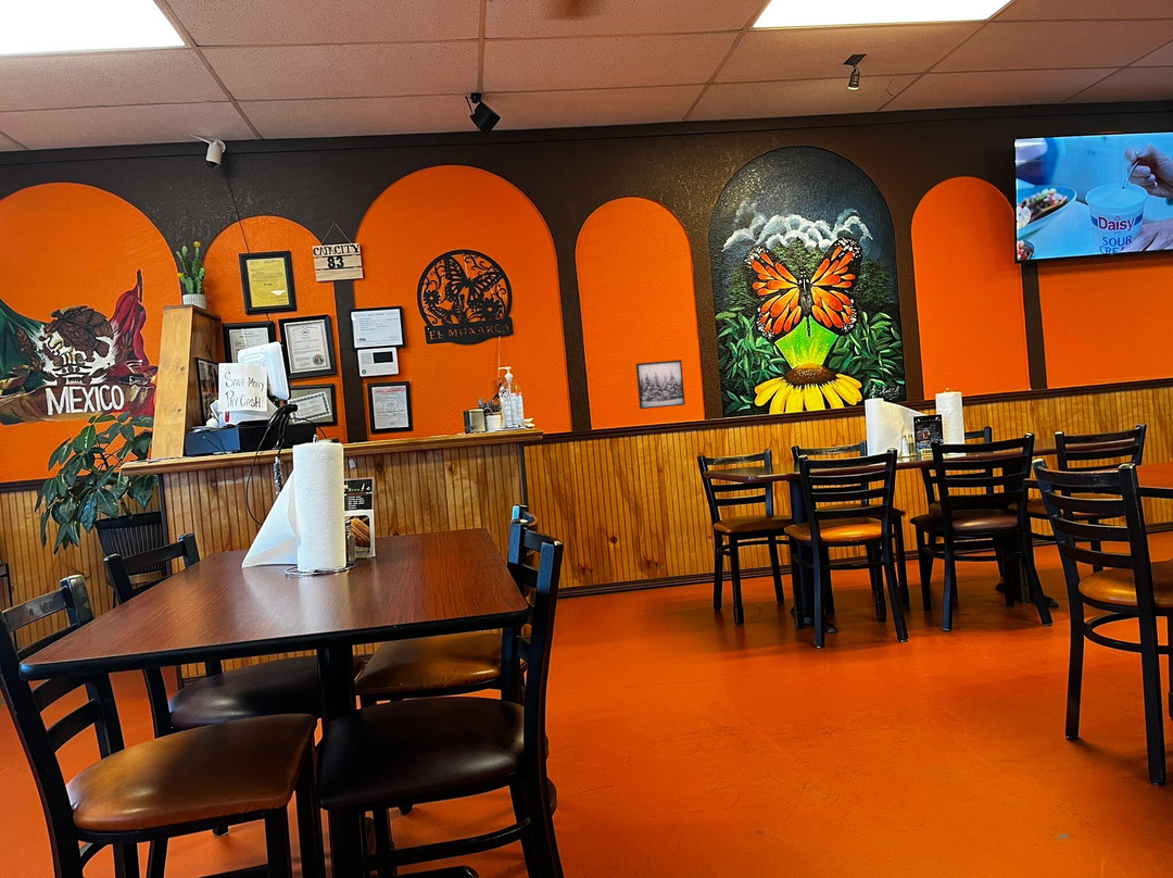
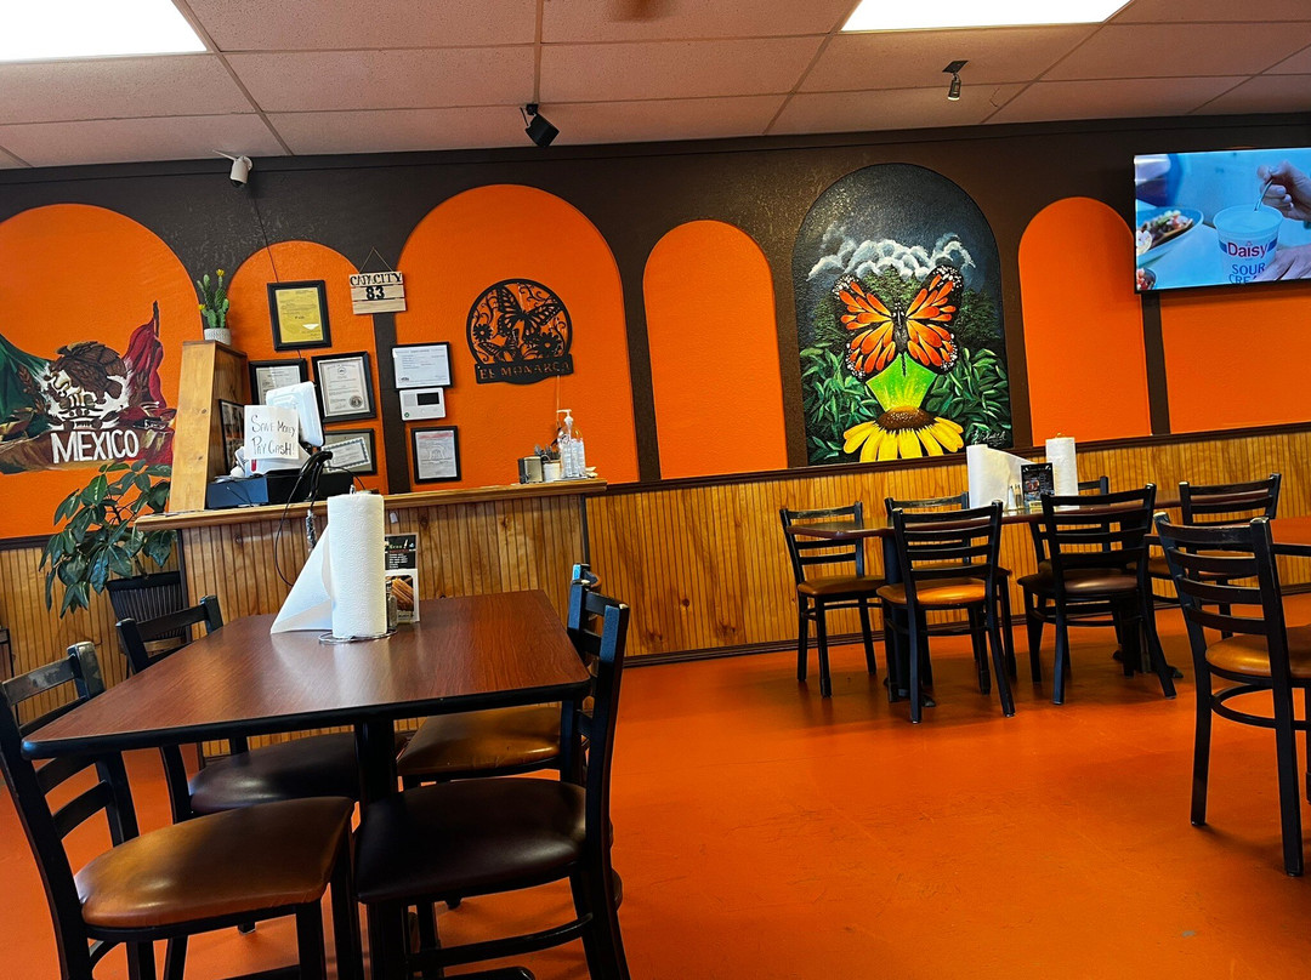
- wall art (660, 384)
